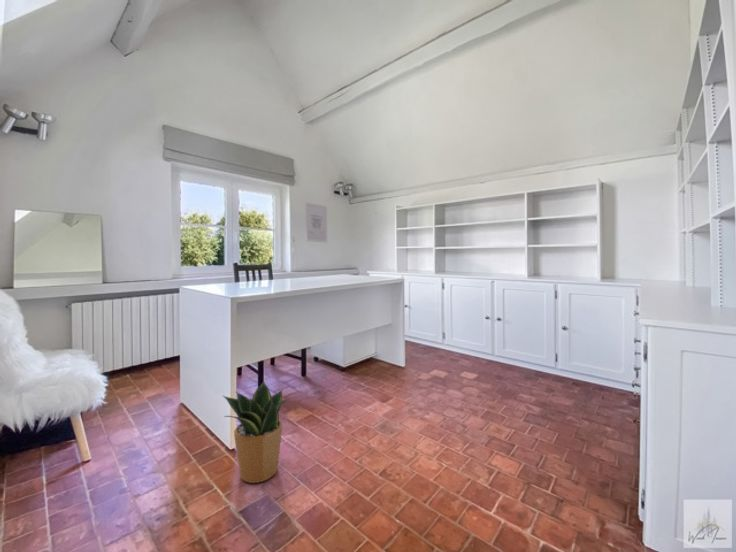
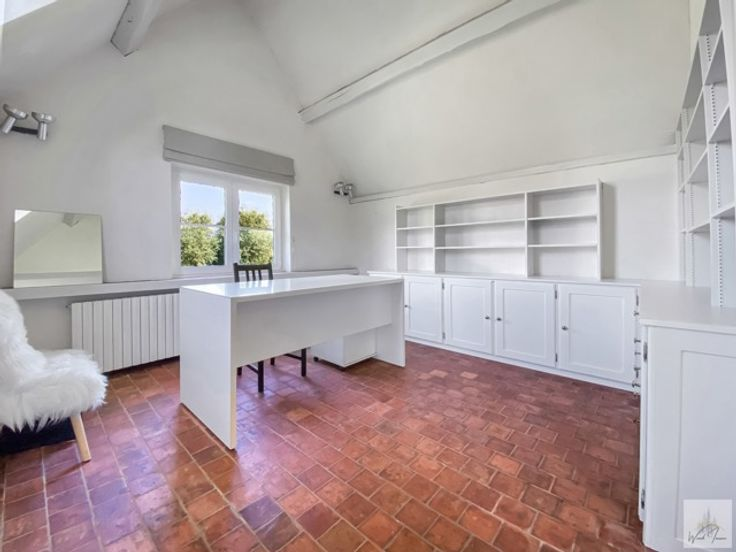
- potted plant (254, 433)
- wall art (316, 223)
